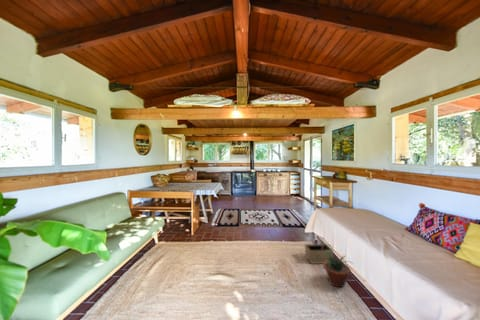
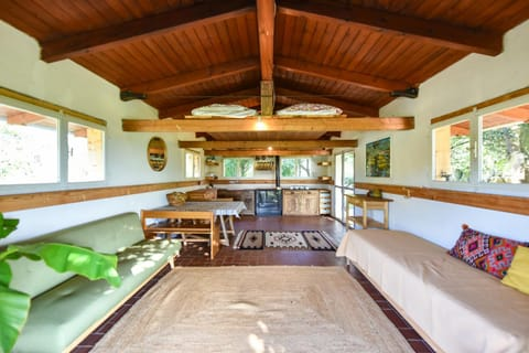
- basket (318, 248)
- potted plant (335, 269)
